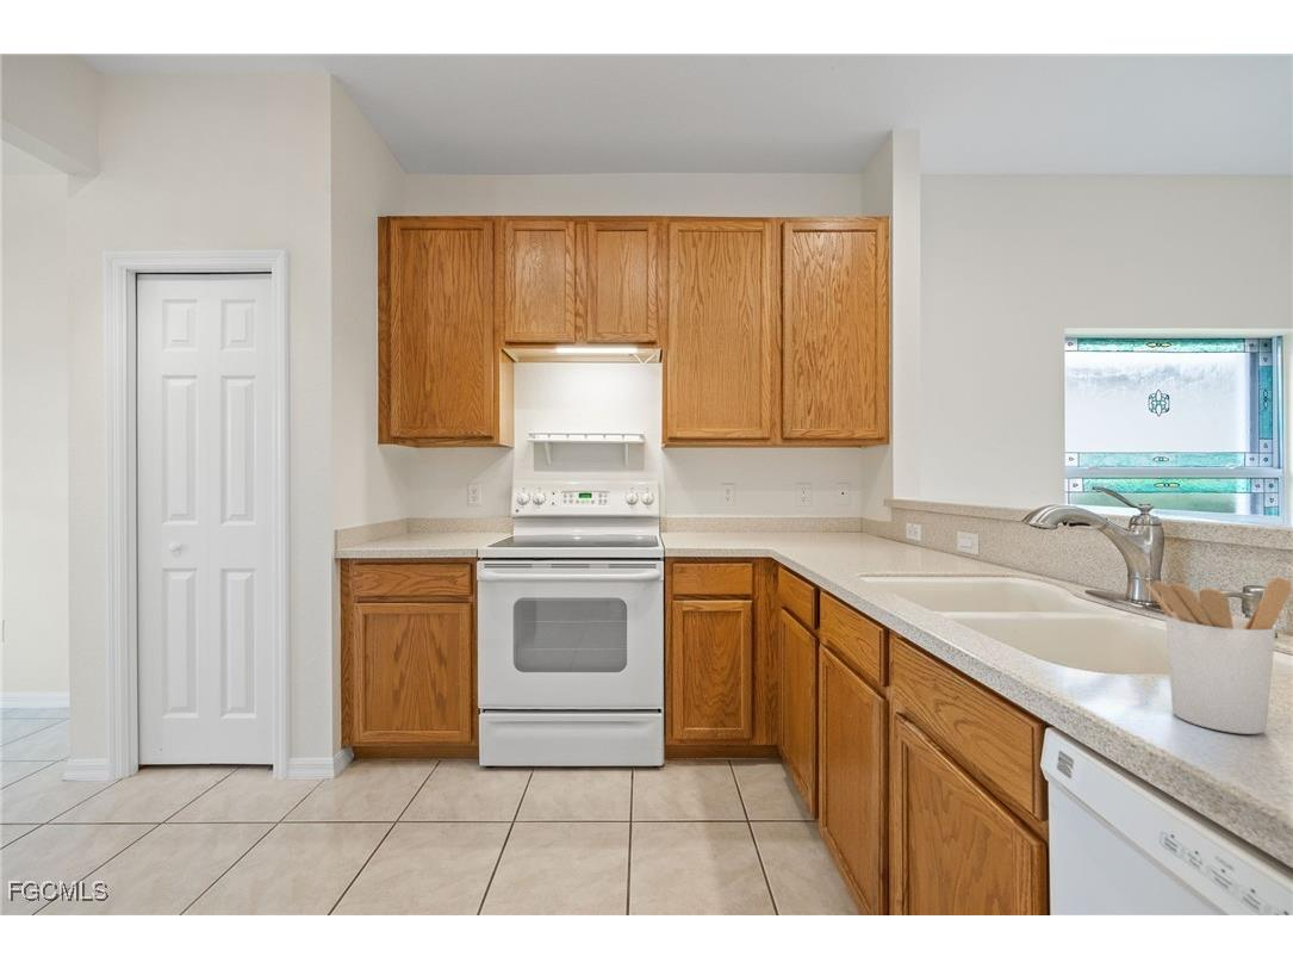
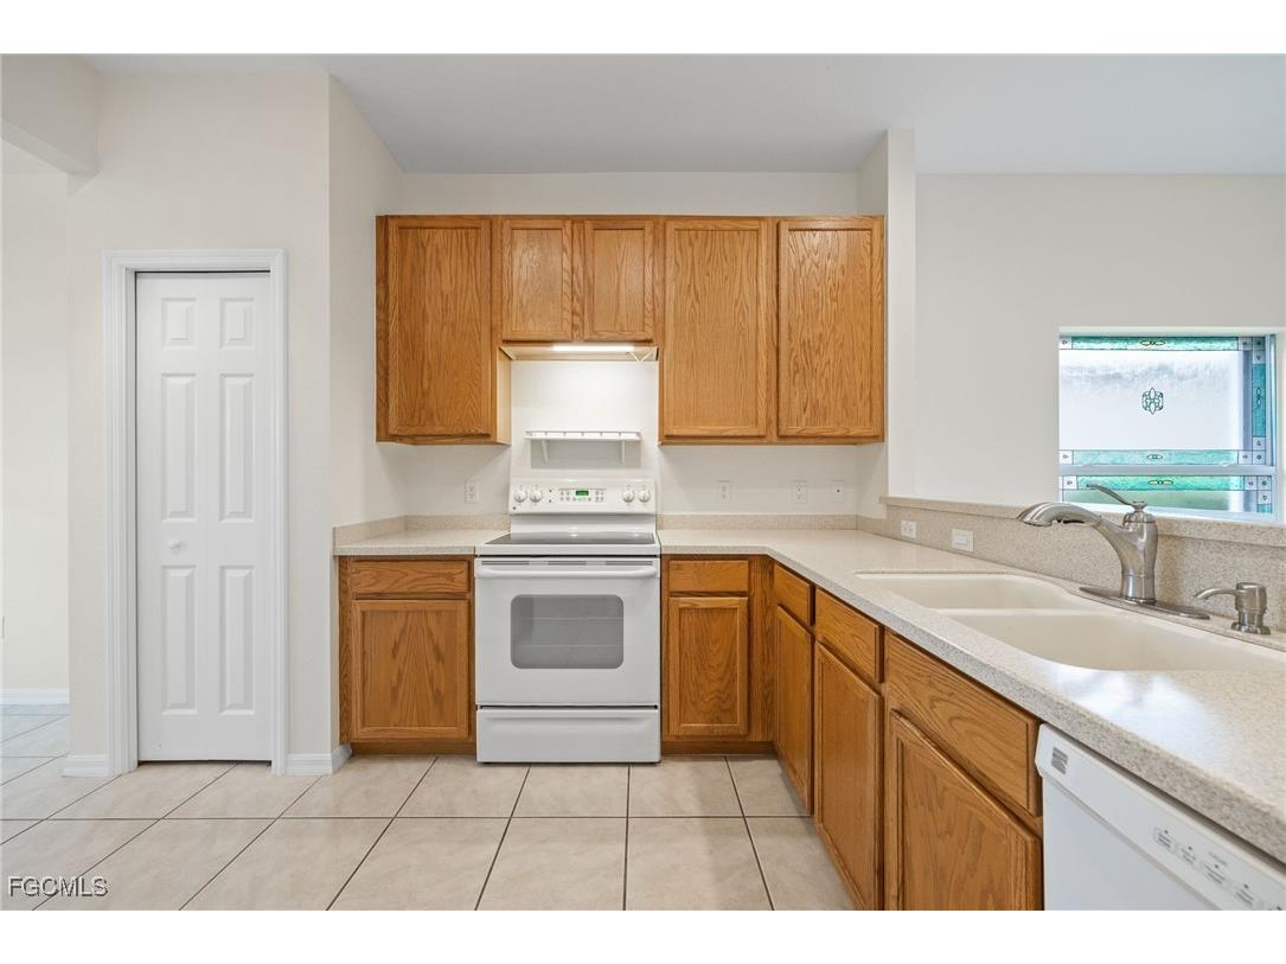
- utensil holder (1208, 648)
